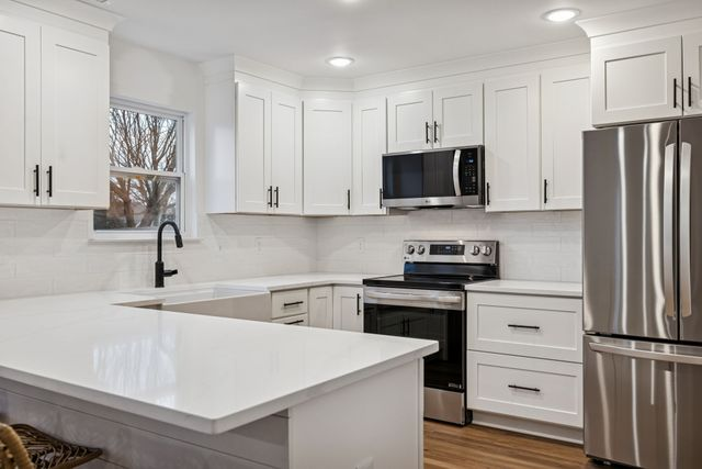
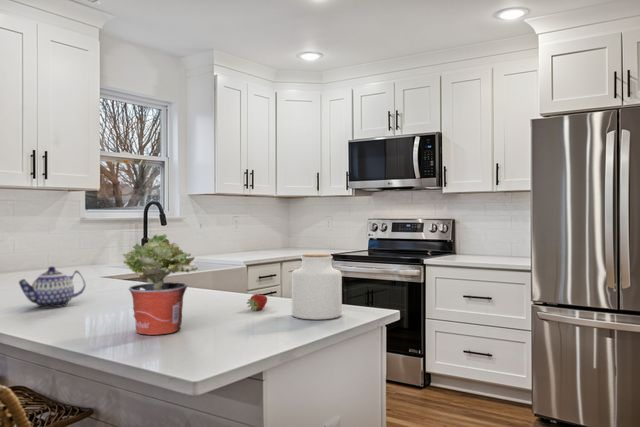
+ fruit (258, 302)
+ potted plant (160, 282)
+ jar (315, 285)
+ teapot (53, 285)
